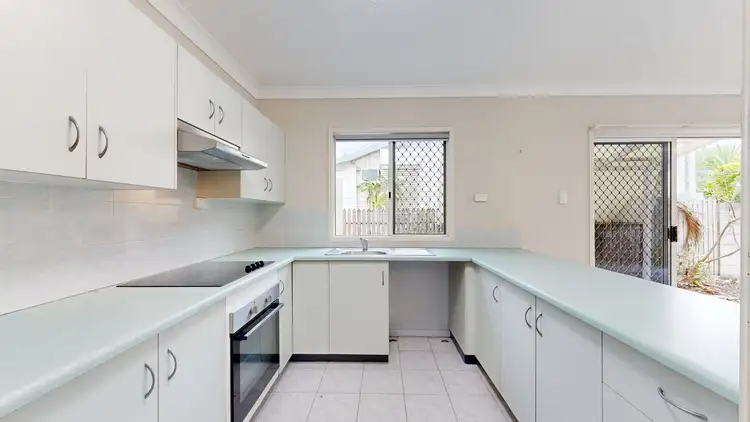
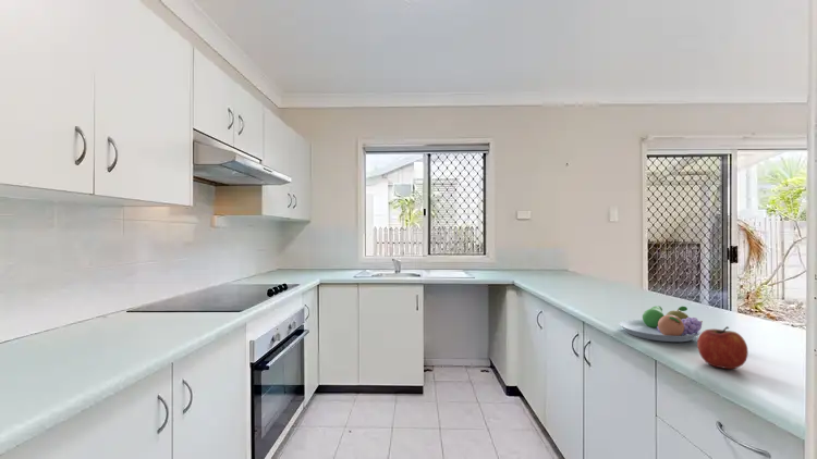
+ fruit bowl (659, 320)
+ apple (721, 346)
